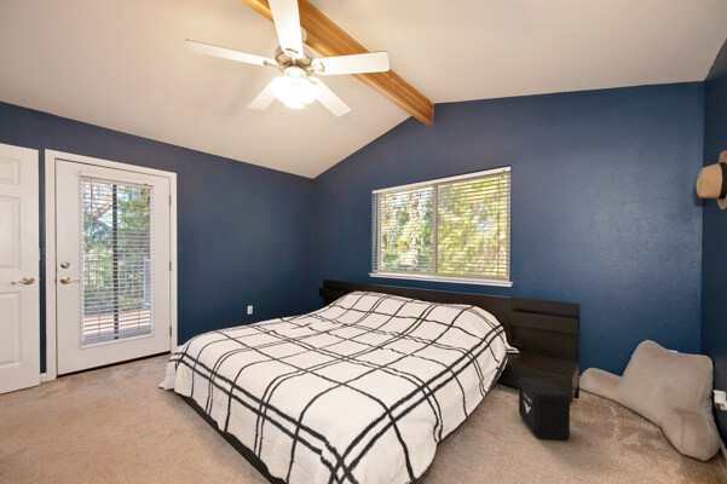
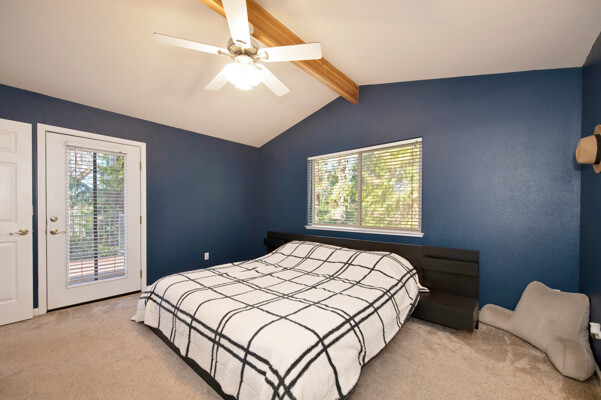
- air purifier (541, 405)
